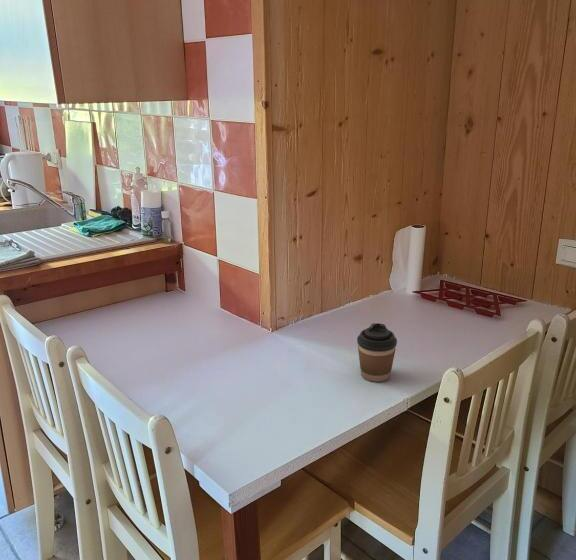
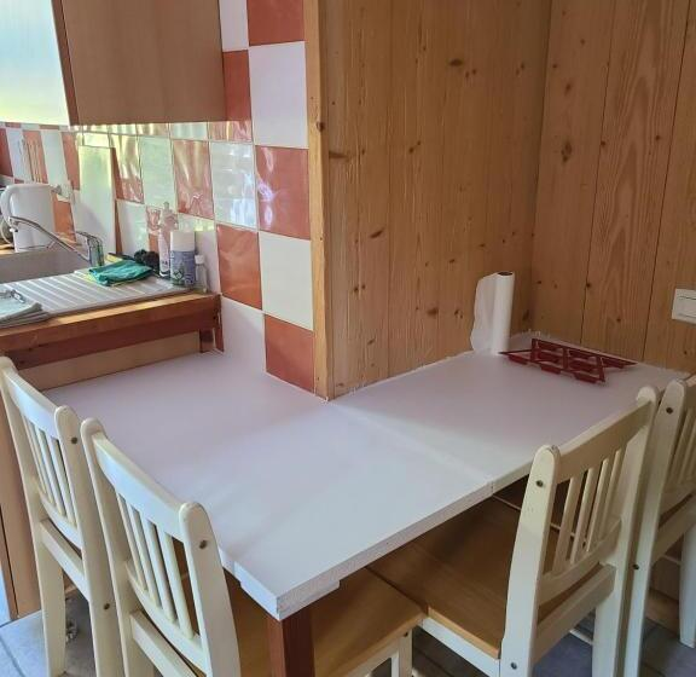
- coffee cup (376, 351)
